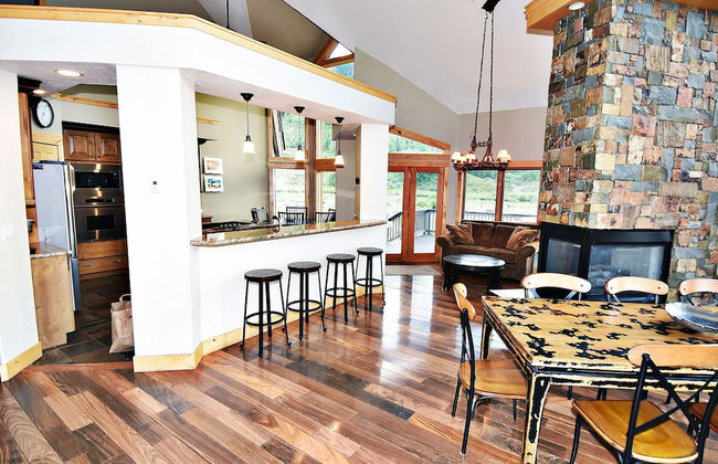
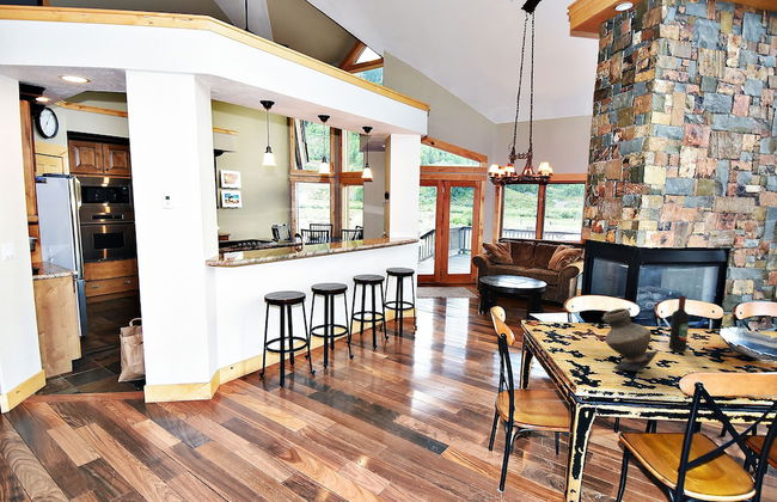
+ vase (636, 338)
+ wine bottle (679, 322)
